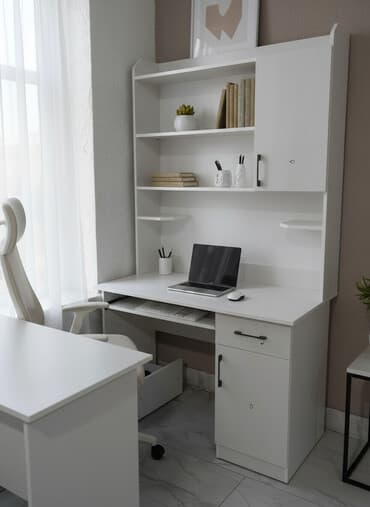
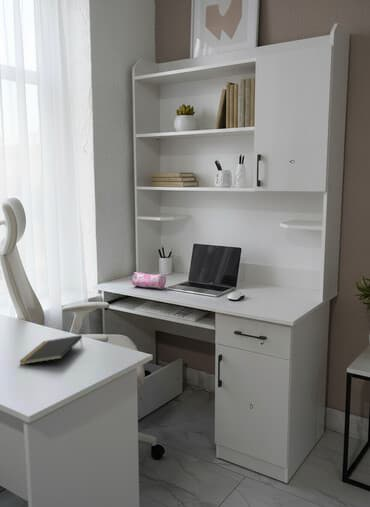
+ pencil case (148, 280)
+ notepad (52, 349)
